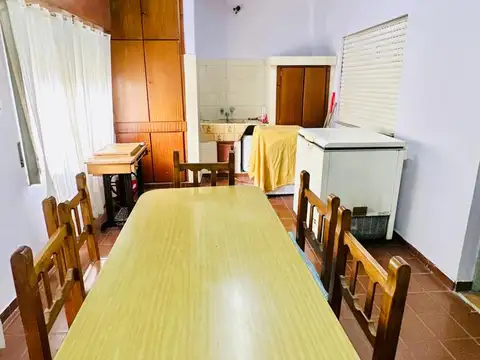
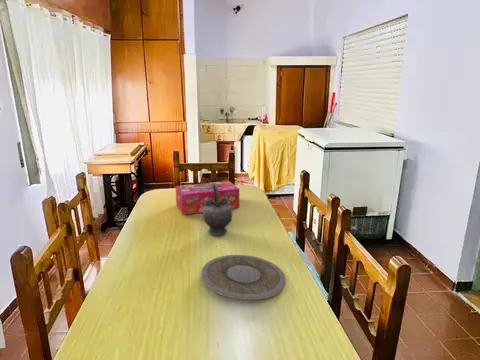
+ teapot (217, 207)
+ tissue box (207, 196)
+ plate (243, 274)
